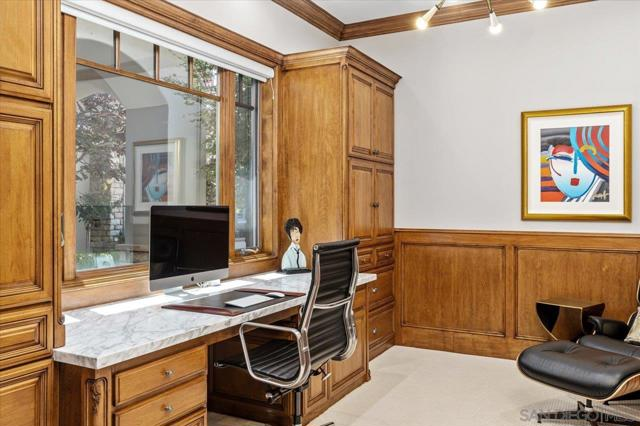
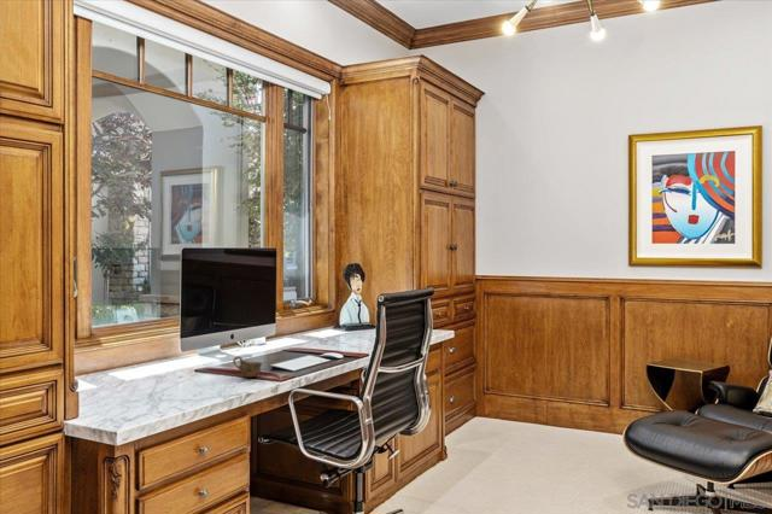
+ cup (248, 366)
